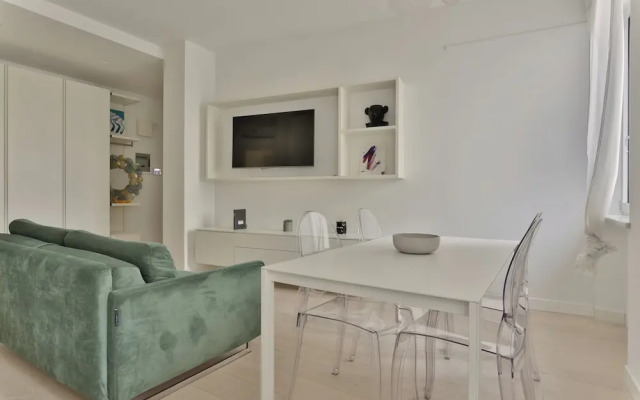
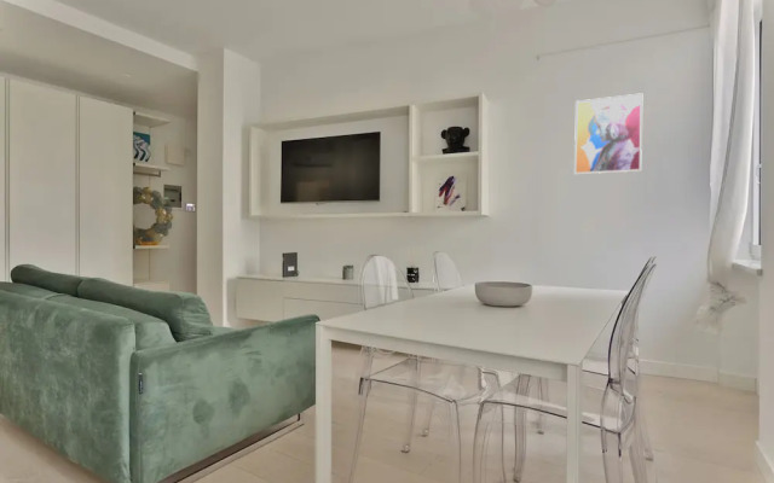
+ wall art (607, 135)
